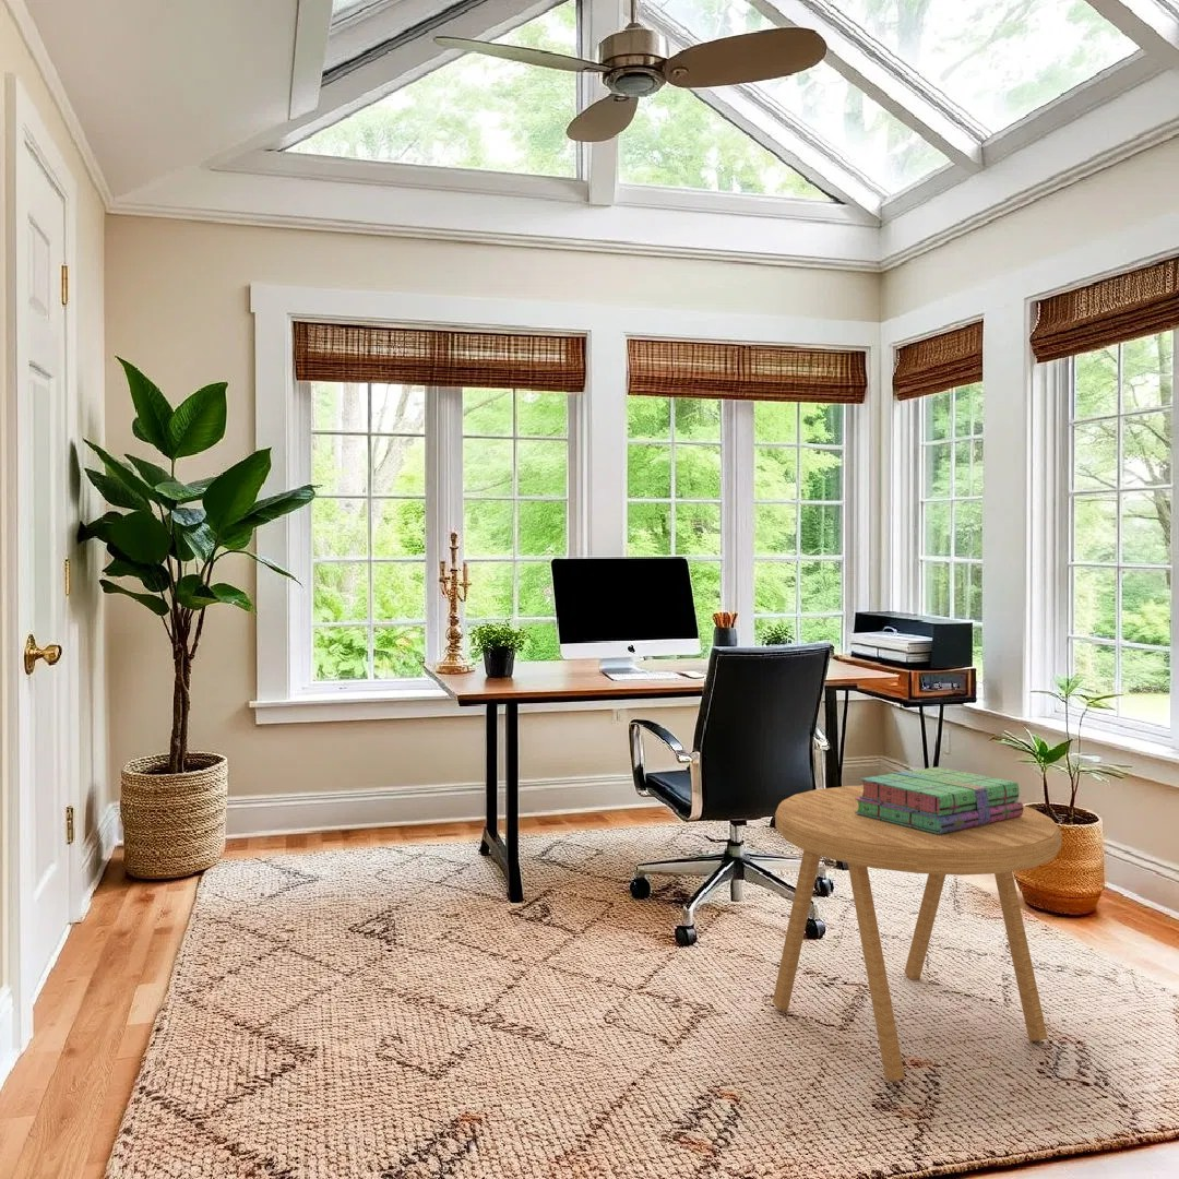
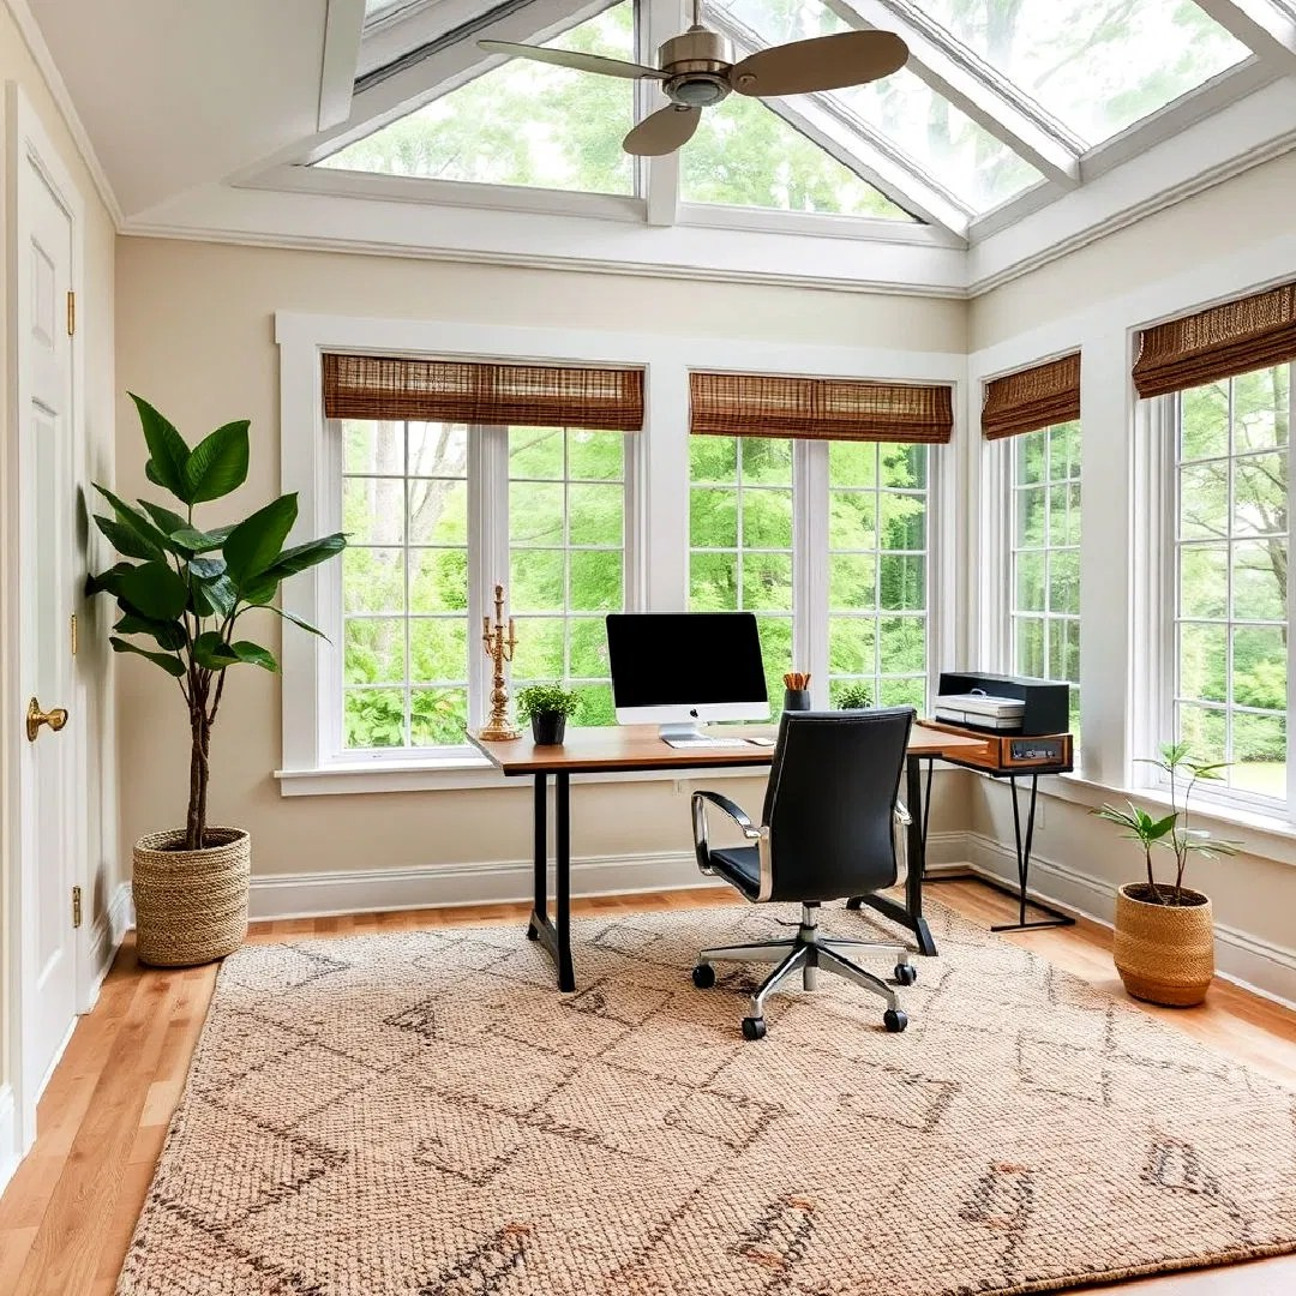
- side table (917, 919)
- stack of books (938, 797)
